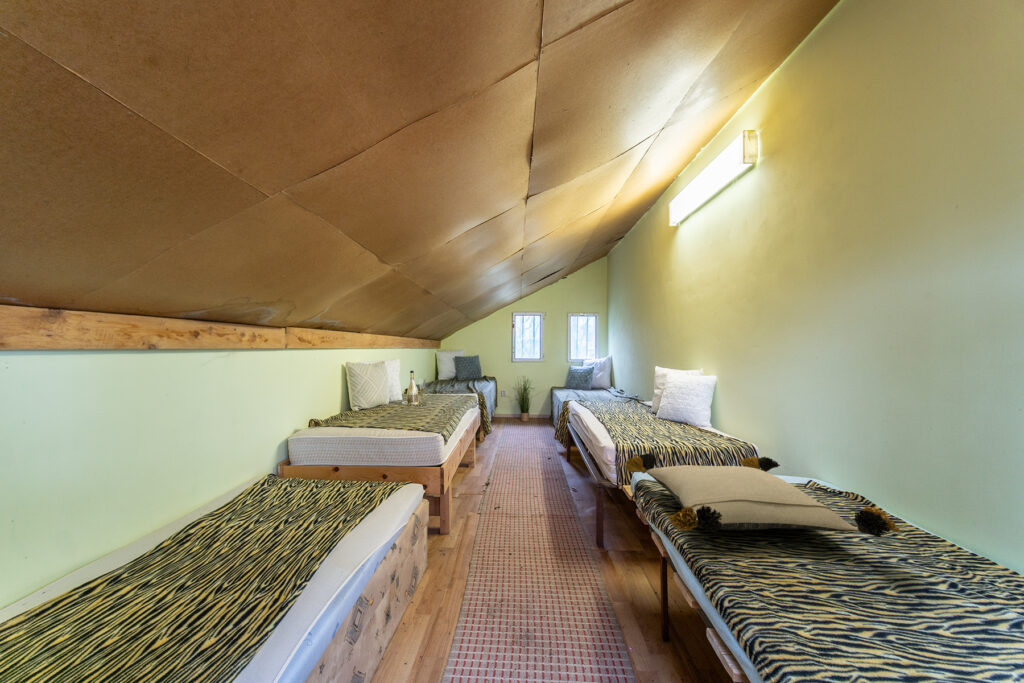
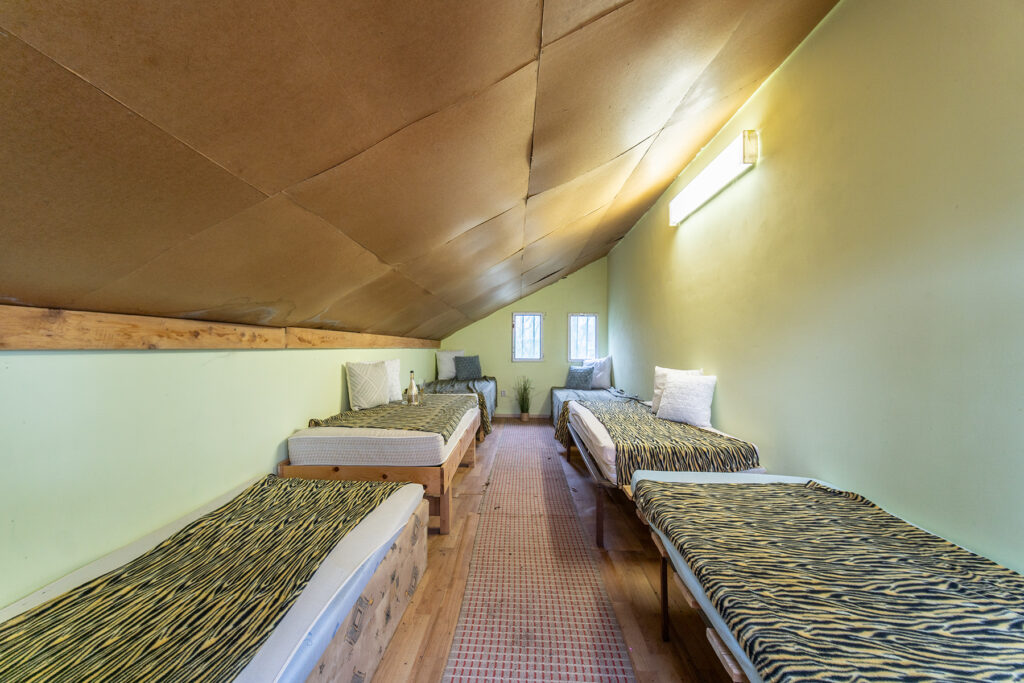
- pillow (733, 493)
